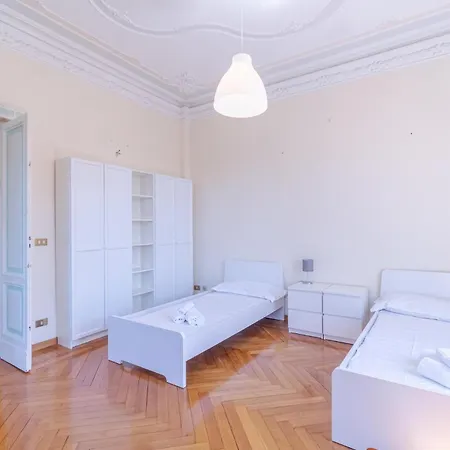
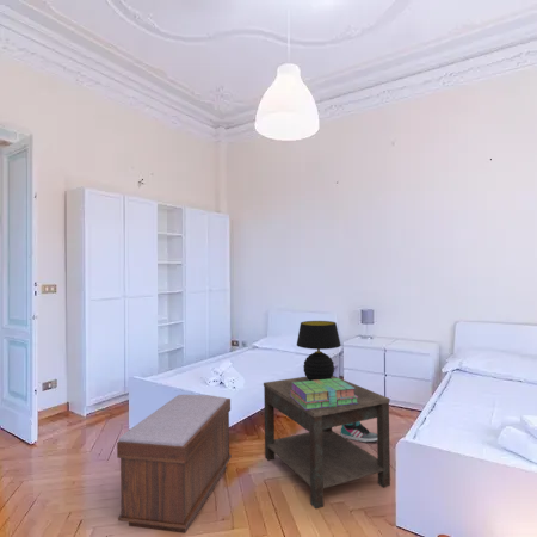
+ bench (181, 452)
+ side table (323, 430)
+ table lamp (319, 351)
+ sneaker (359, 426)
+ stack of books (322, 391)
